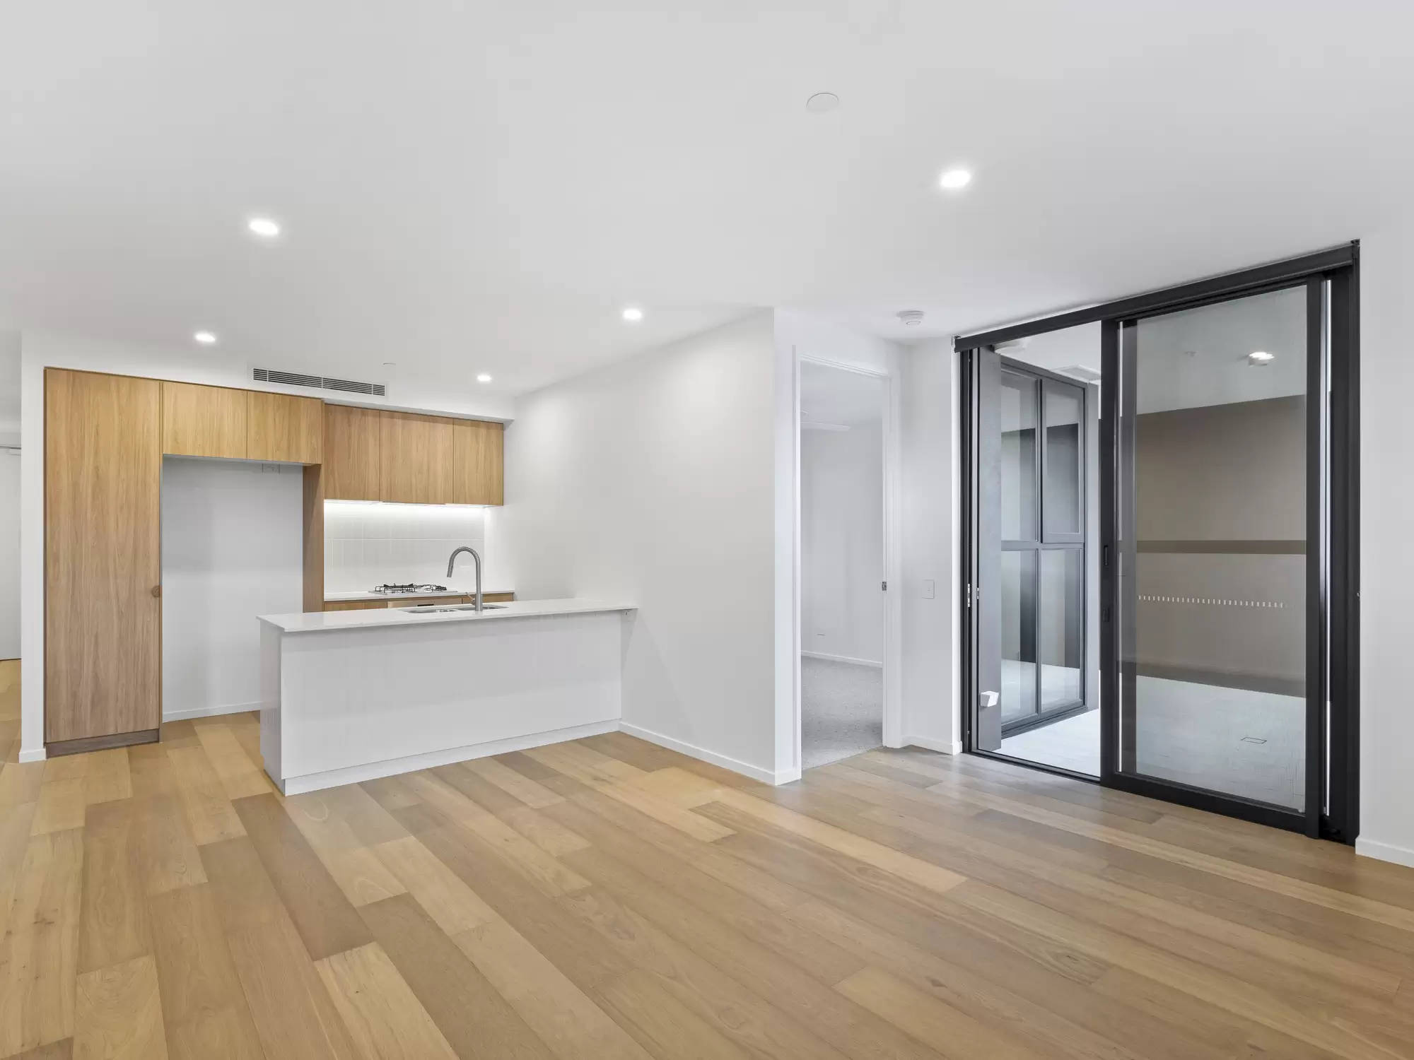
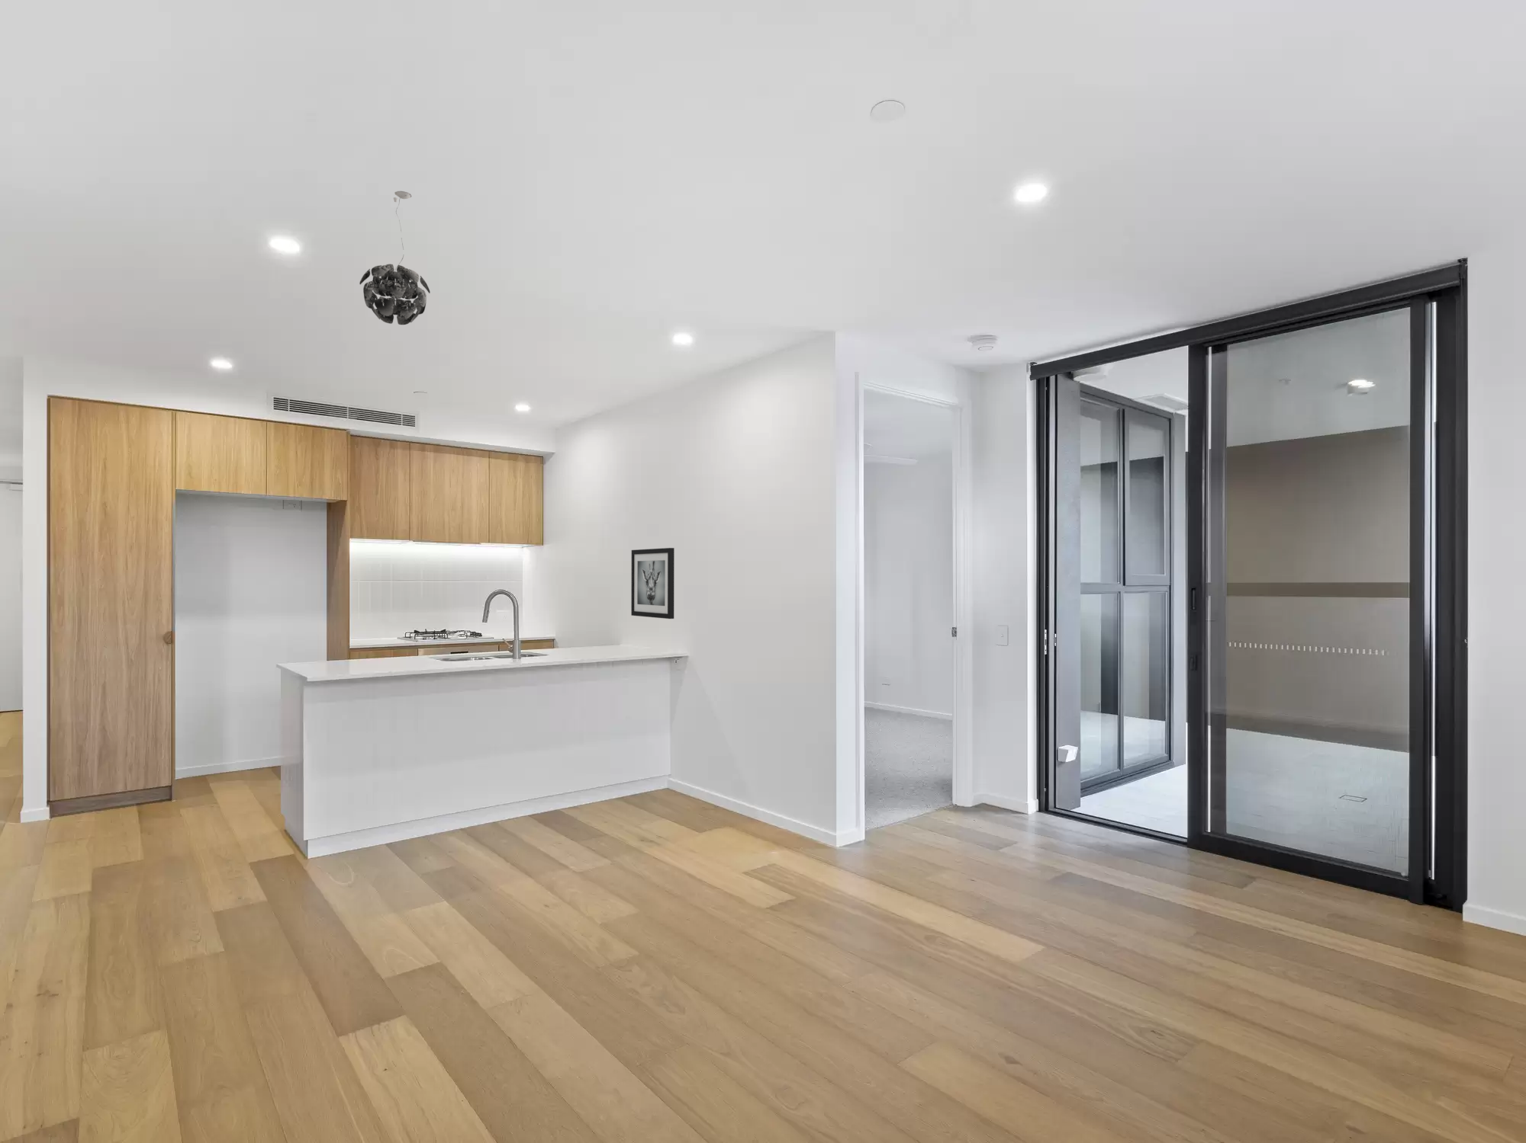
+ pendant light (399, 263)
+ wall art (651, 584)
